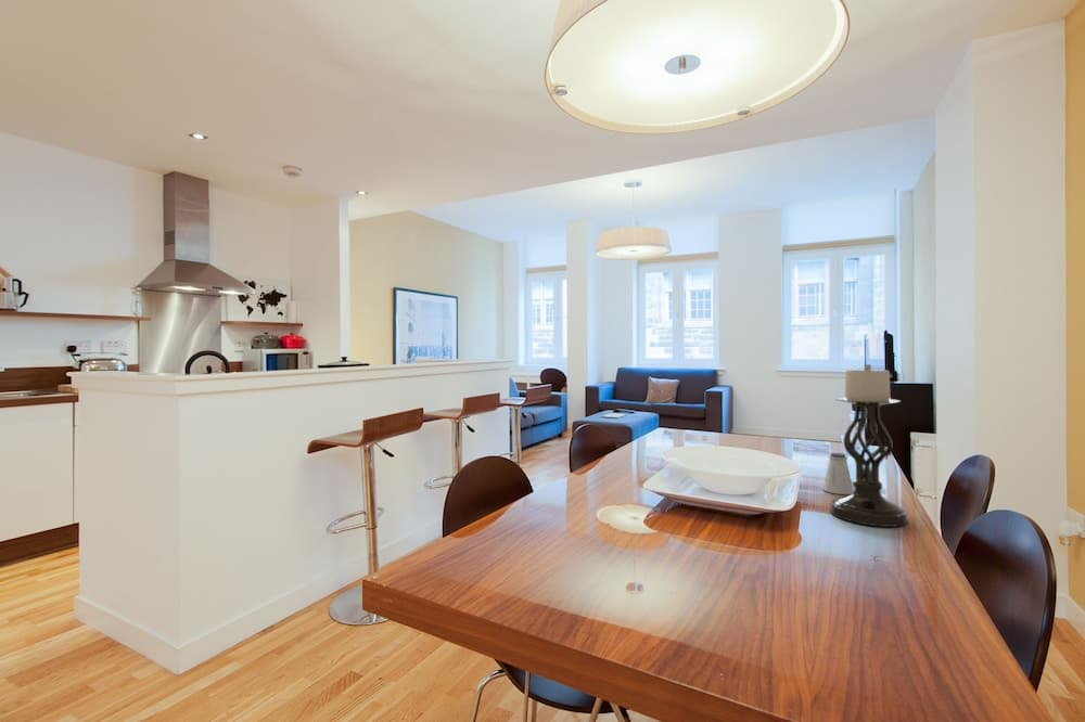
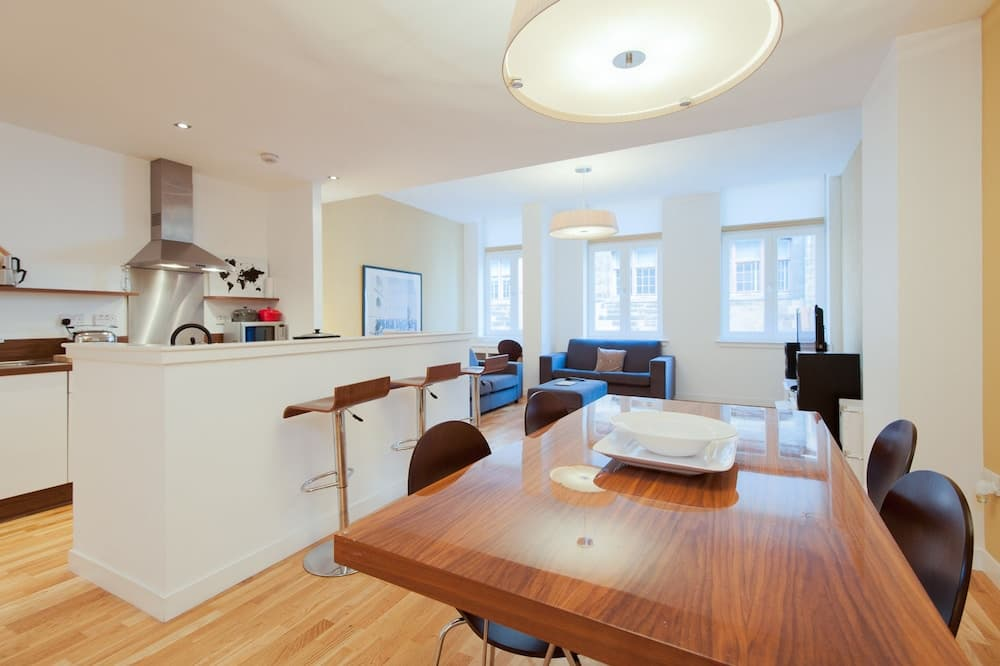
- saltshaker (838, 472)
- candle holder (868, 440)
